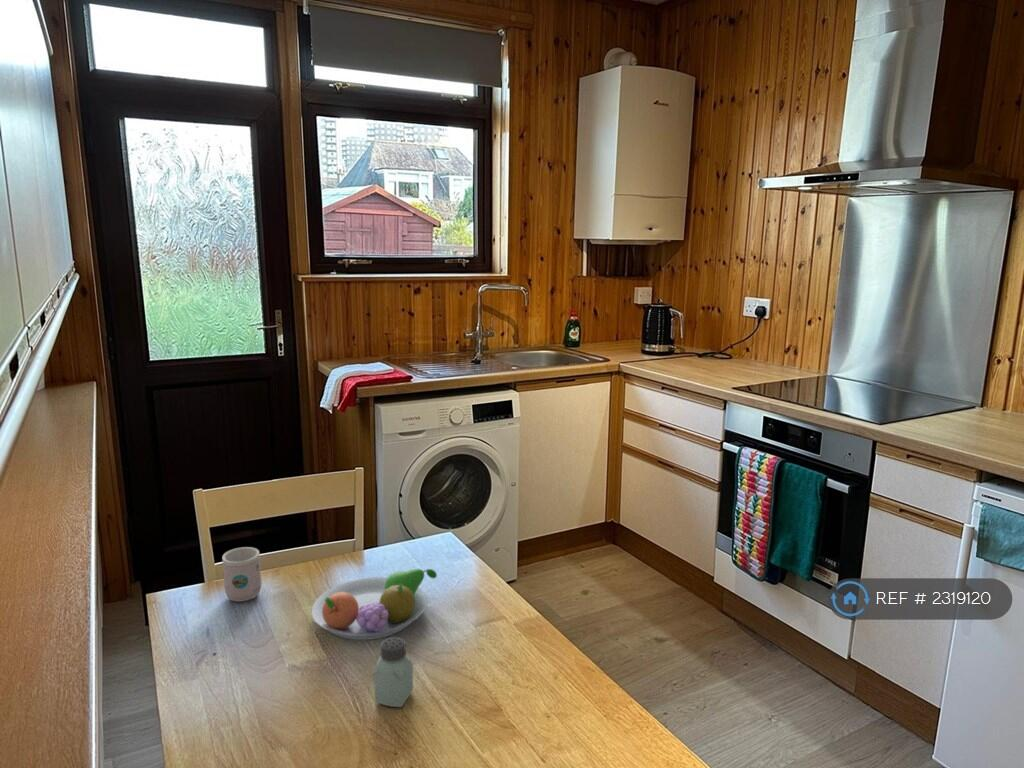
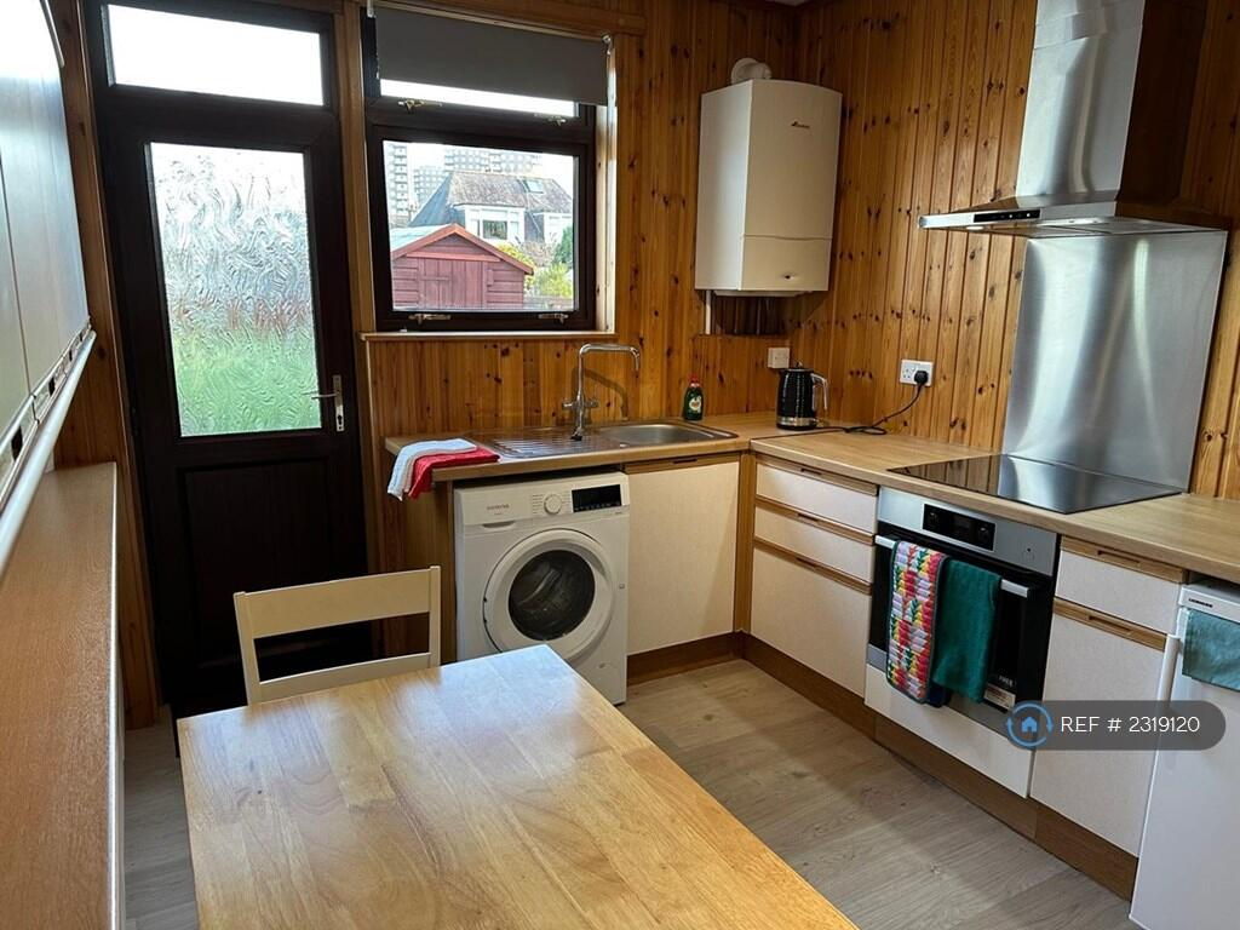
- saltshaker (393, 670)
- mug (241, 567)
- fruit bowl (374, 593)
